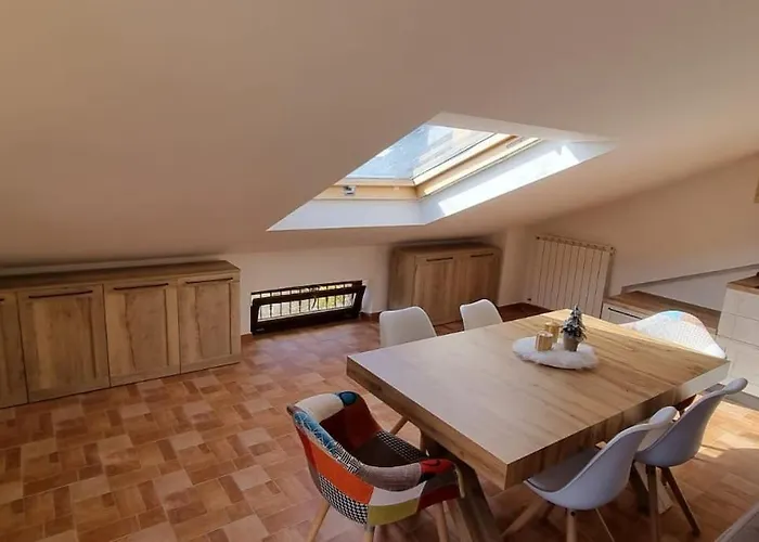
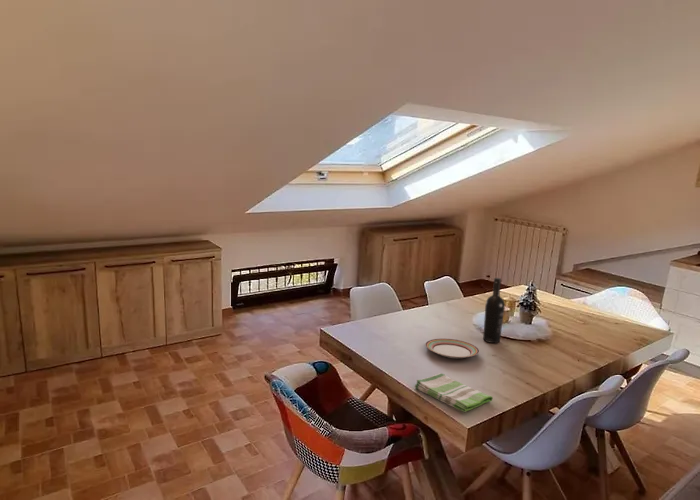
+ wine bottle (494, 309)
+ plate (451, 349)
+ dish towel (452, 390)
